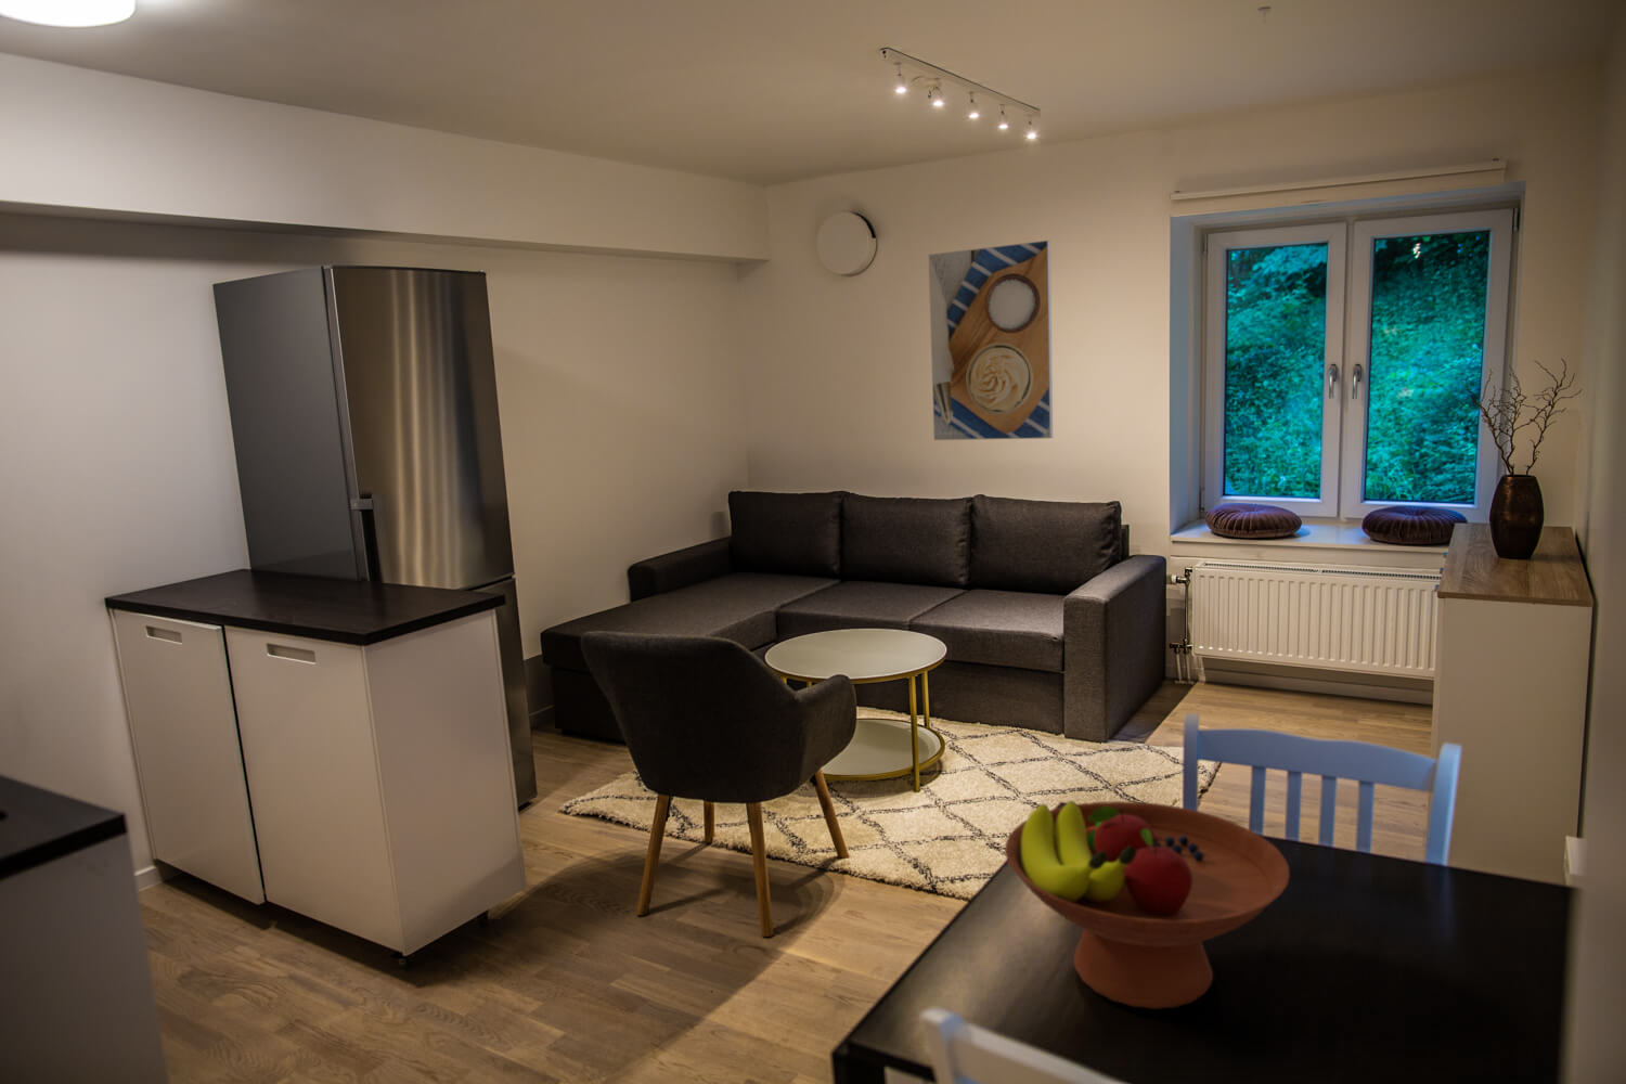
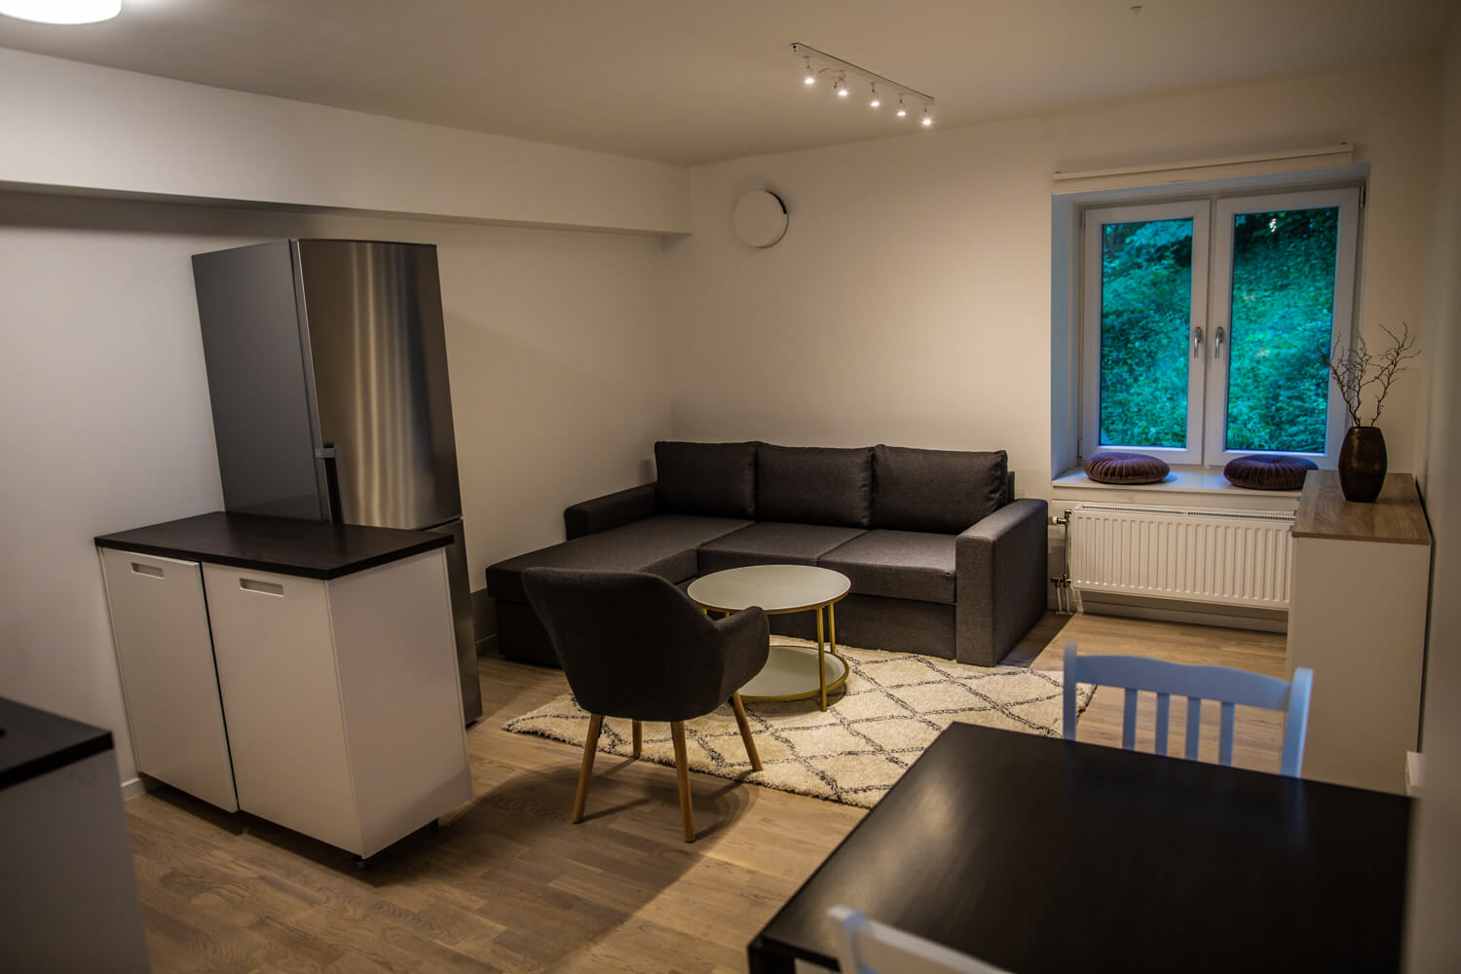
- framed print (988, 345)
- fruit bowl (1141, 892)
